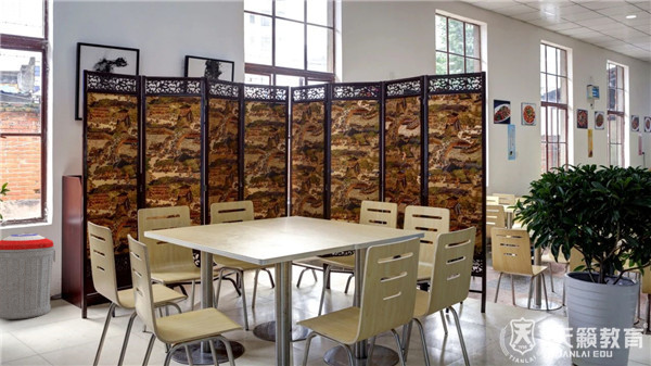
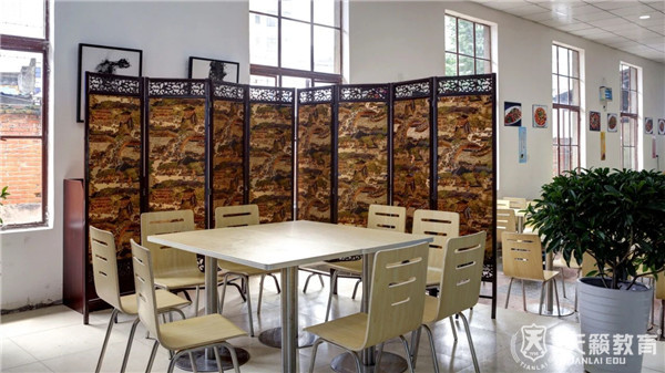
- trash can (24, 274)
